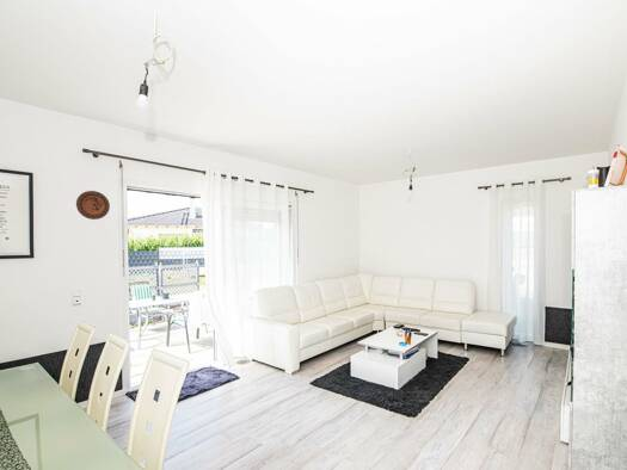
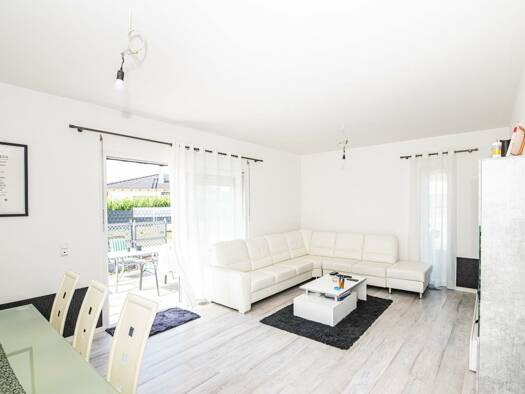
- decorative plate (93, 205)
